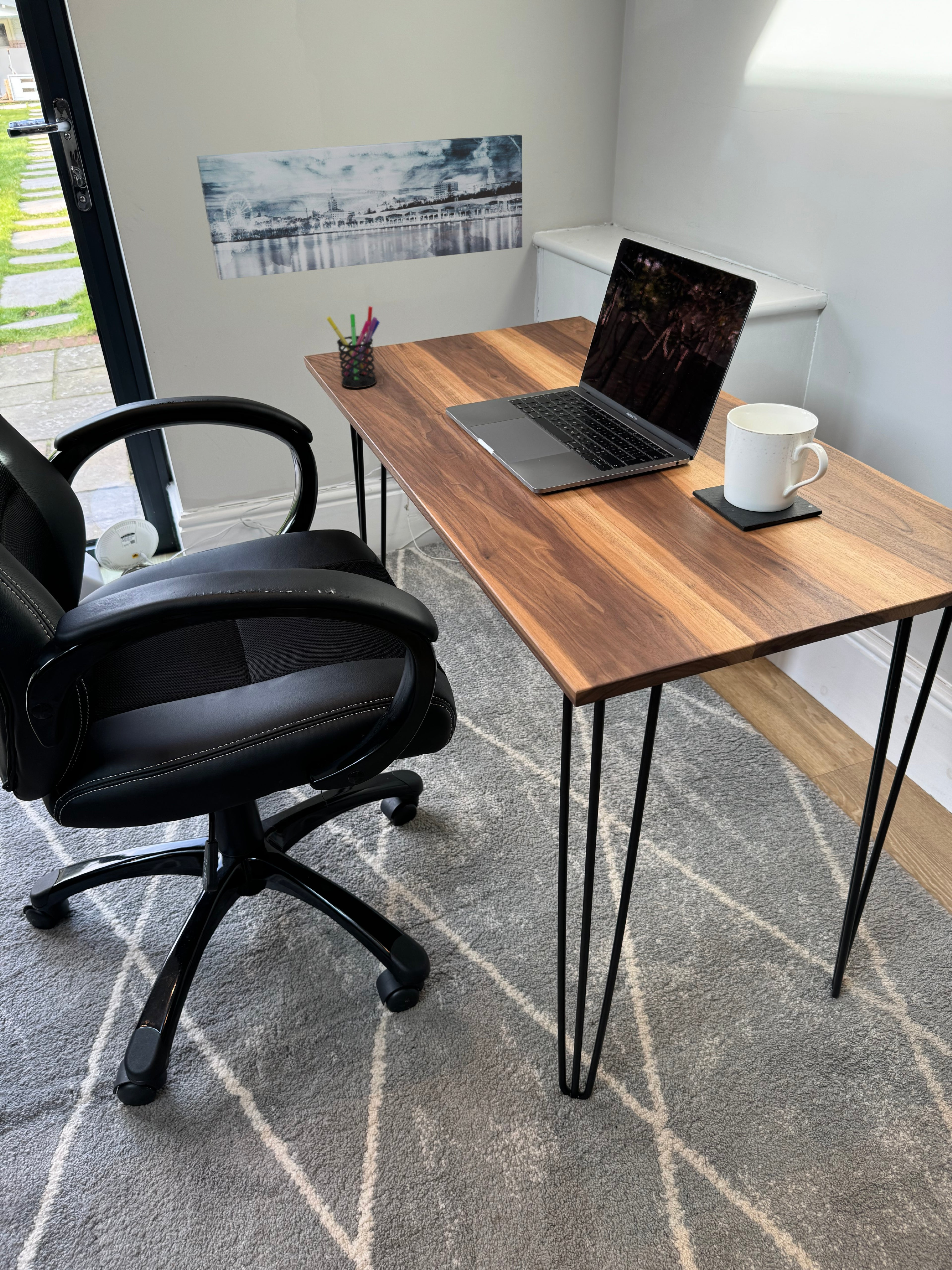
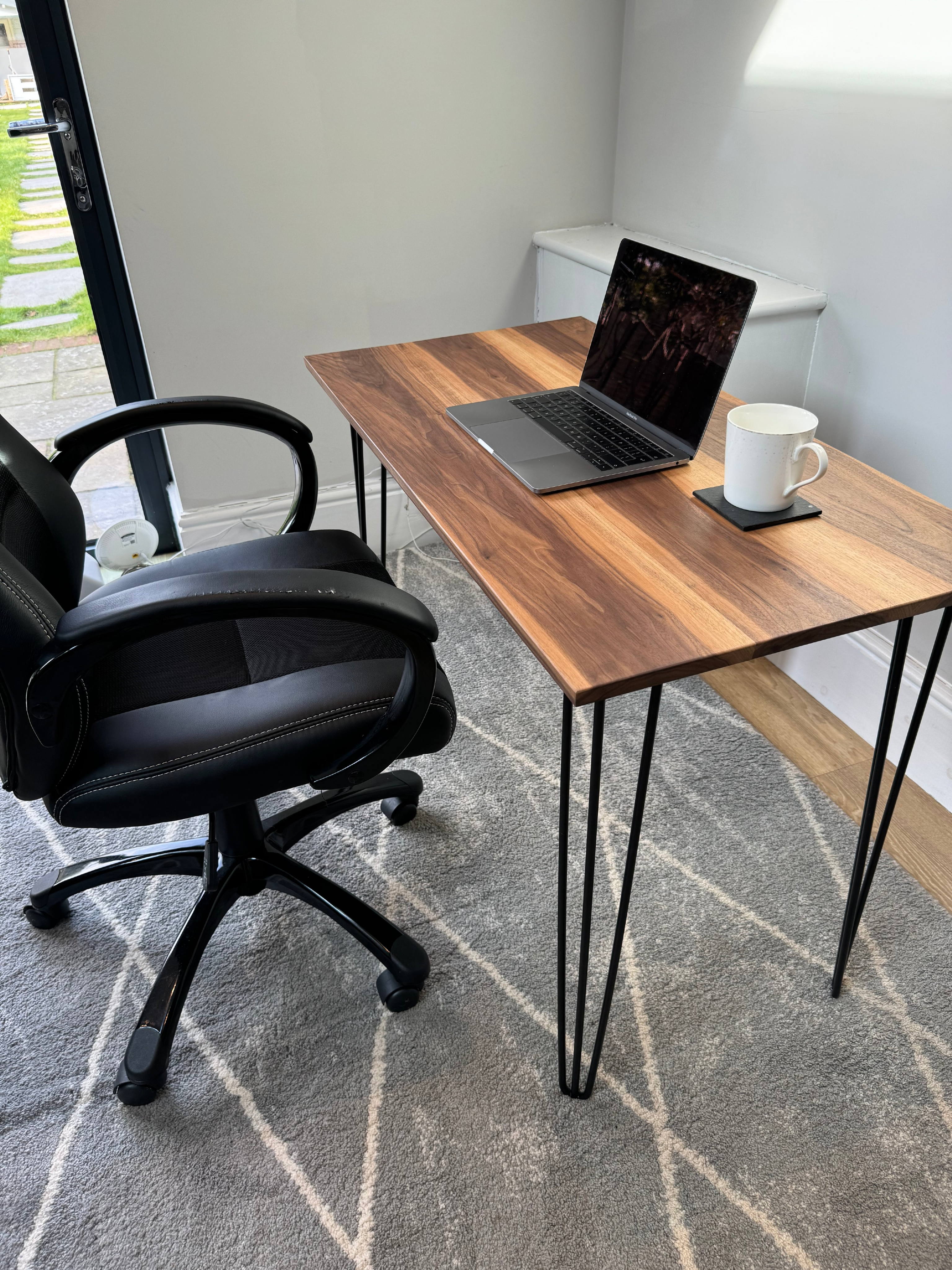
- pen holder (357, 345)
- wall art (372, 205)
